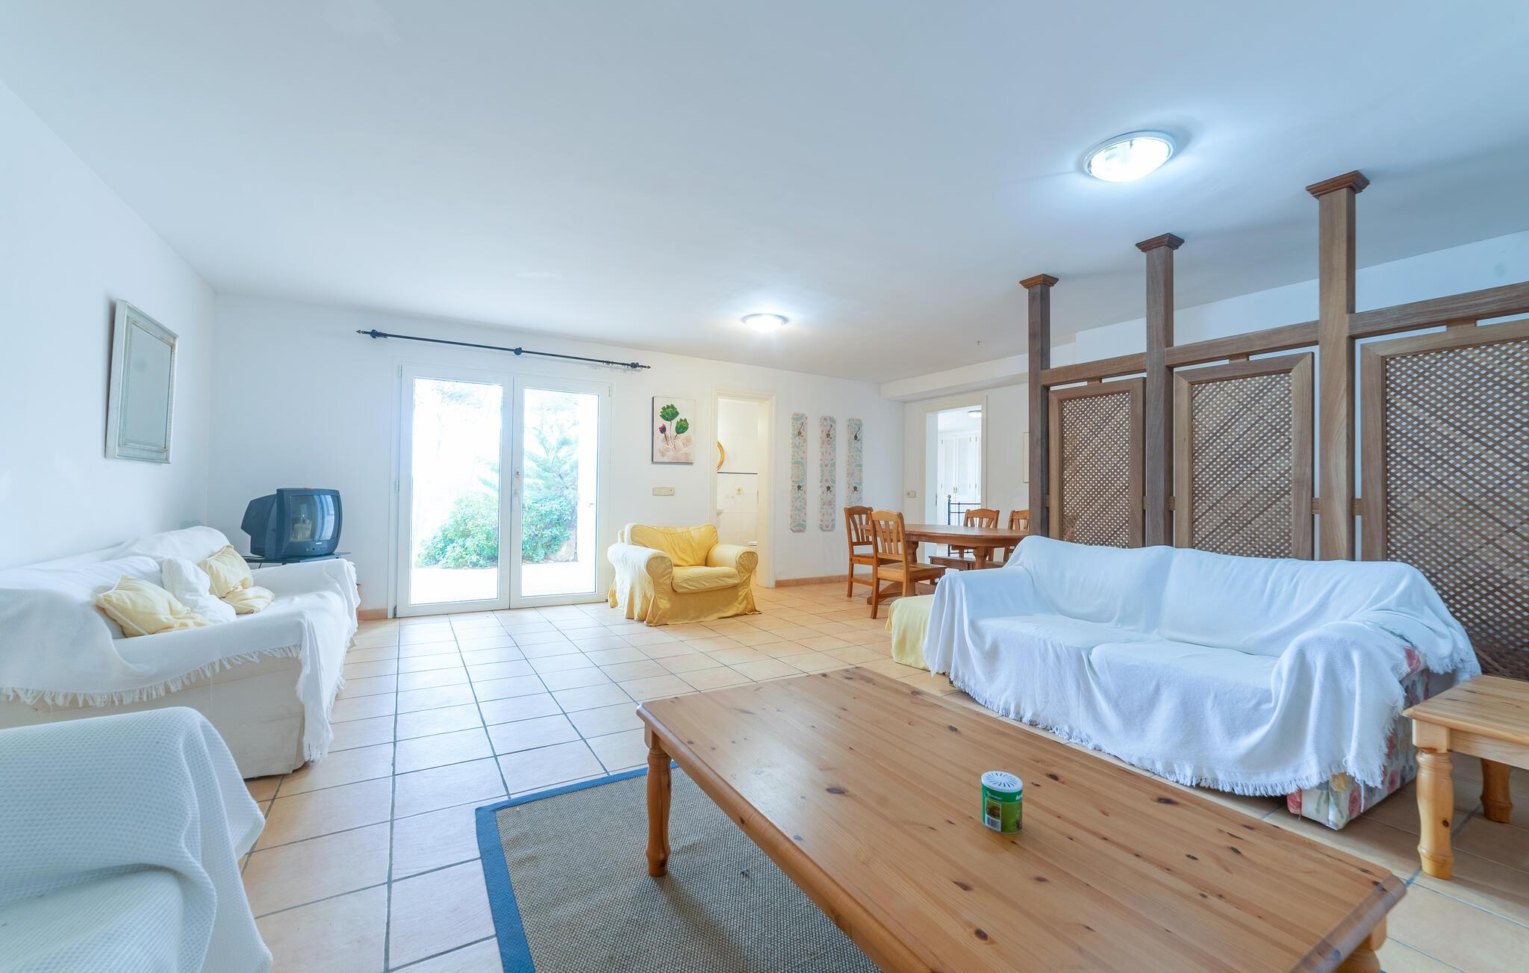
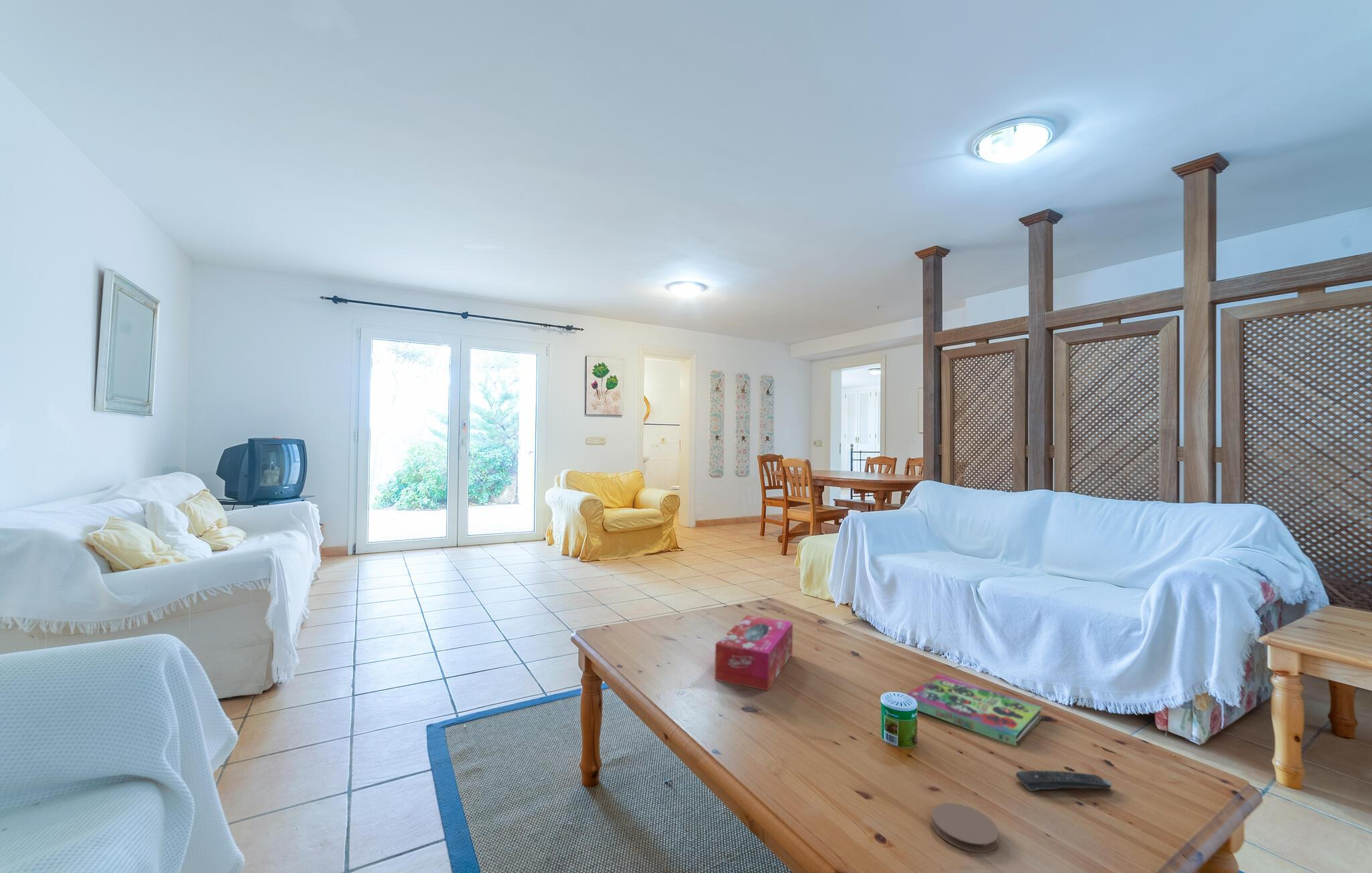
+ tissue box (756, 649)
+ book (972, 706)
+ coaster (964, 826)
+ remote control (1065, 781)
